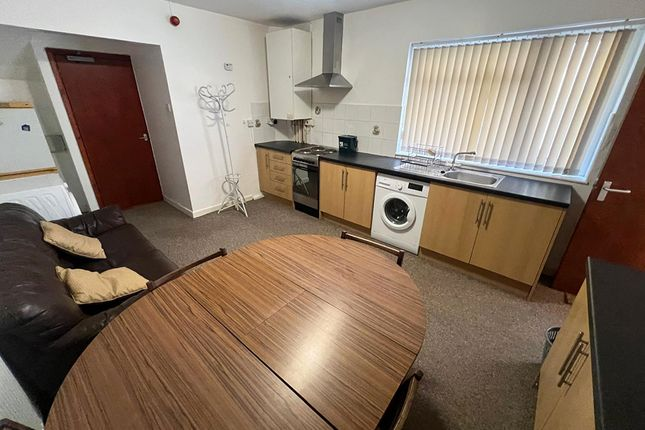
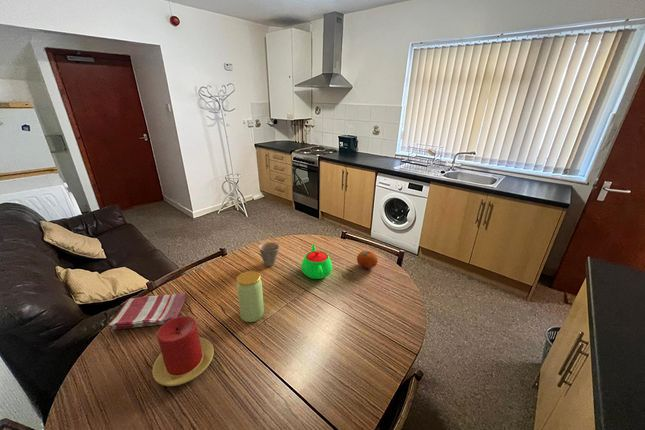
+ teapot (316, 261)
+ dish towel (150, 308)
+ jar (250, 296)
+ candle (181, 345)
+ cup (269, 255)
+ fruit (367, 259)
